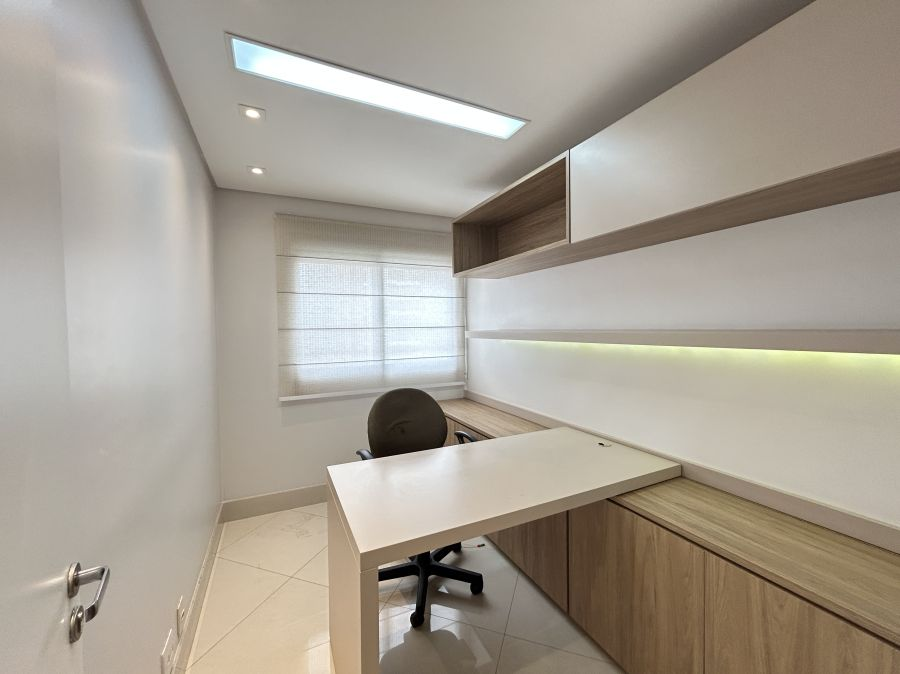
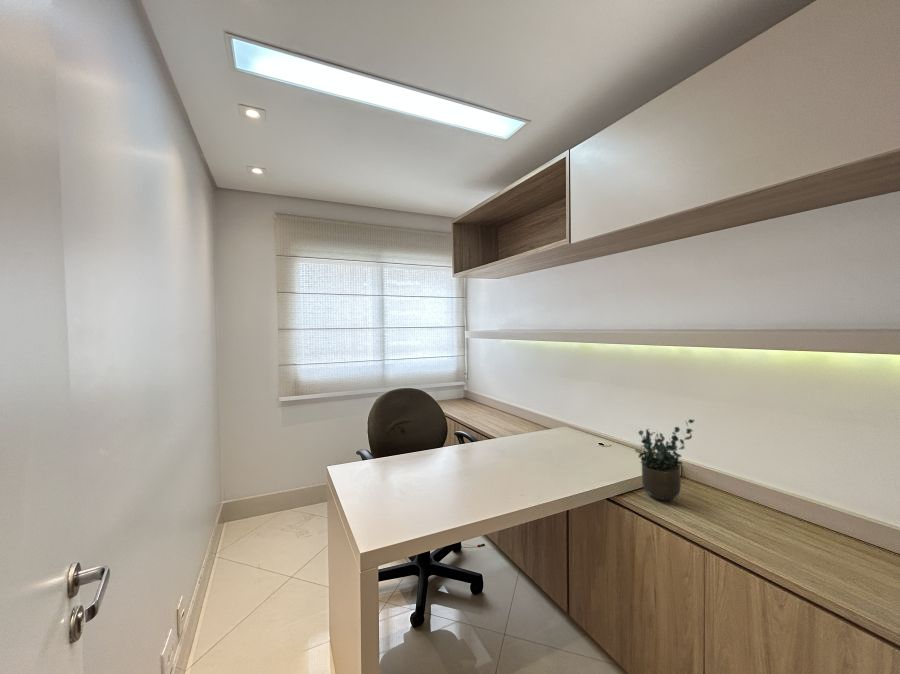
+ potted plant (662, 456)
